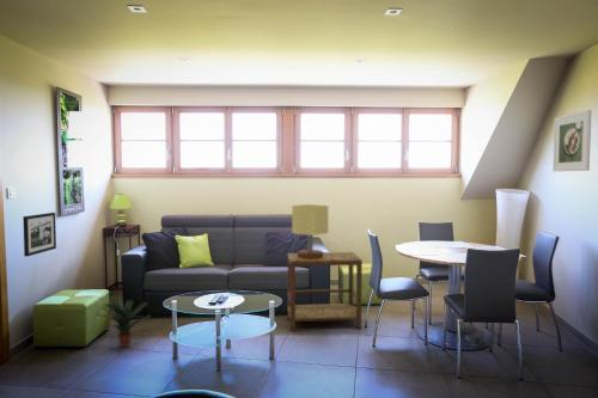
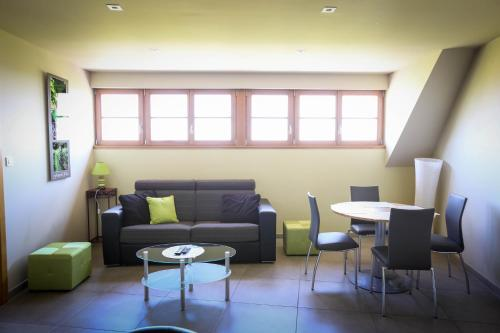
- side table (323, 289)
- table lamp (310, 231)
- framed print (570, 142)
- picture frame (39, 233)
- potted plant (121, 320)
